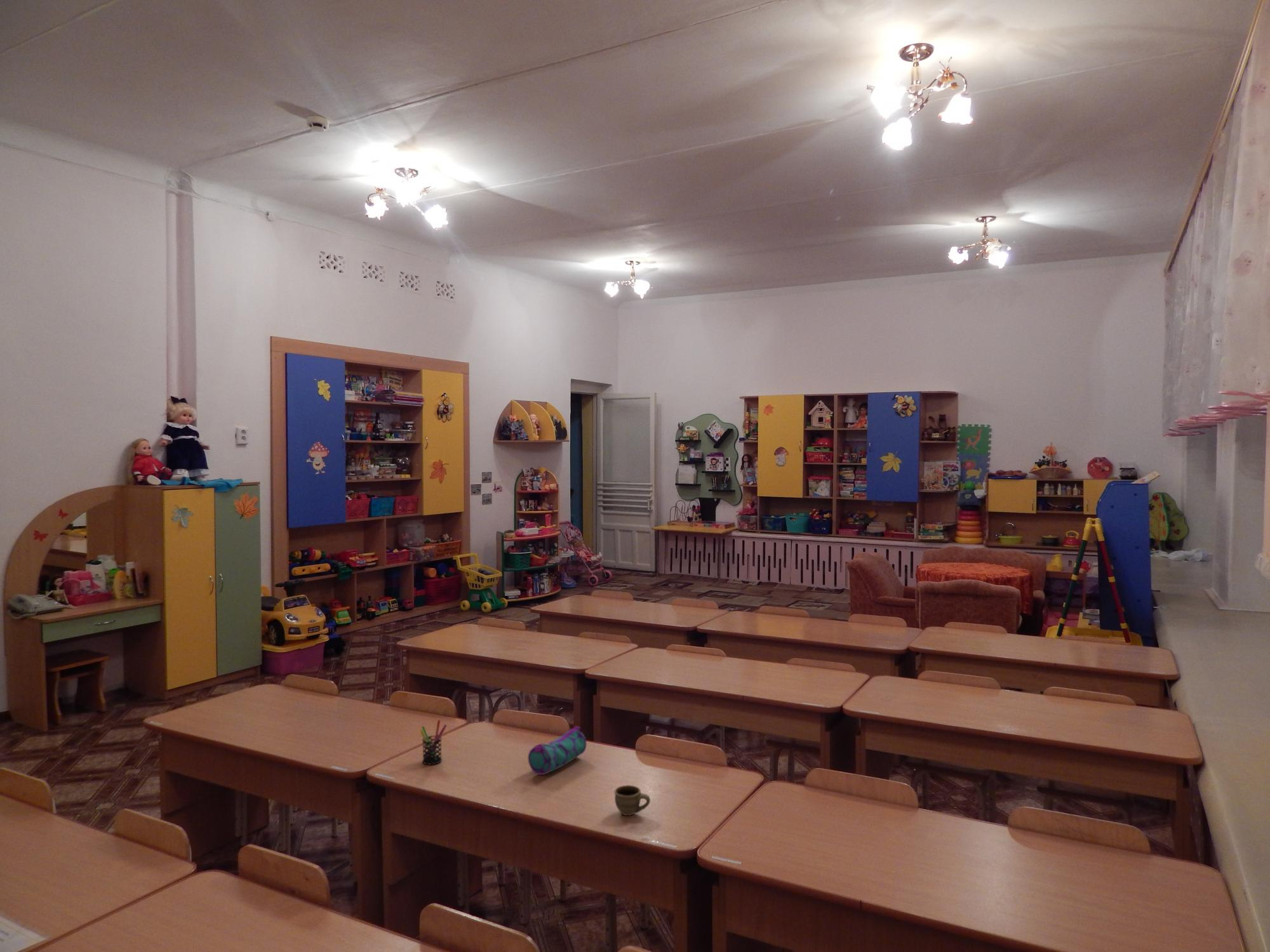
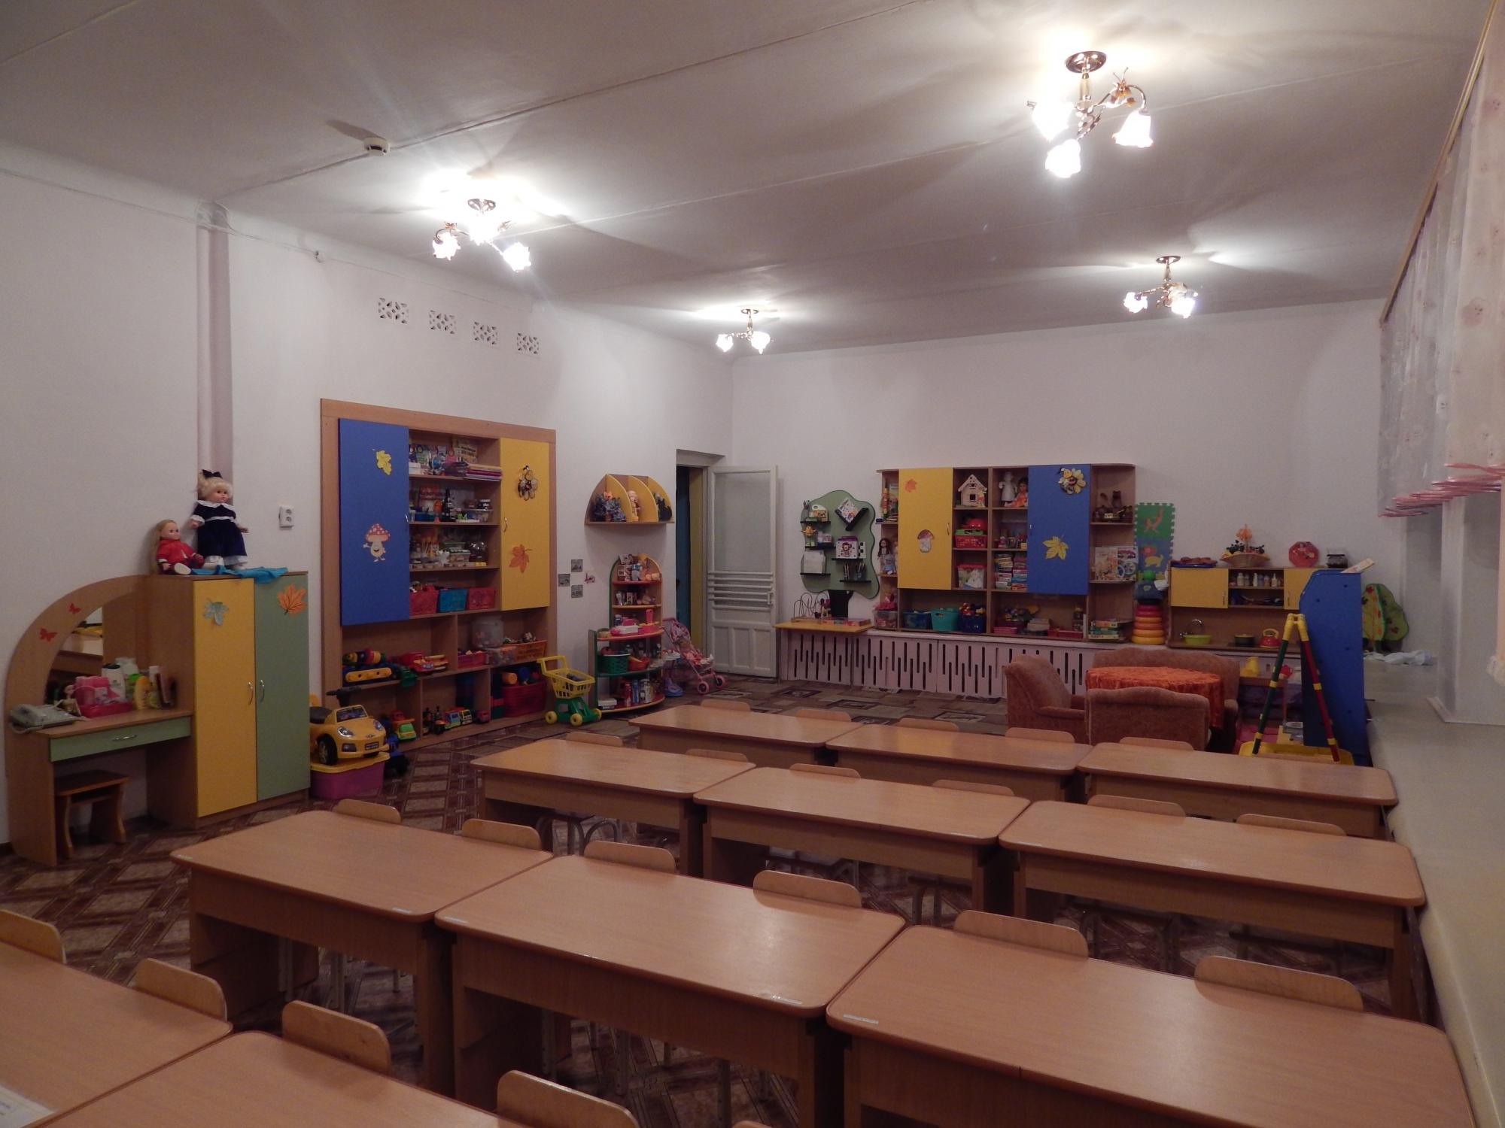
- pencil case (558, 750)
- cup (632, 802)
- pen holder (431, 741)
